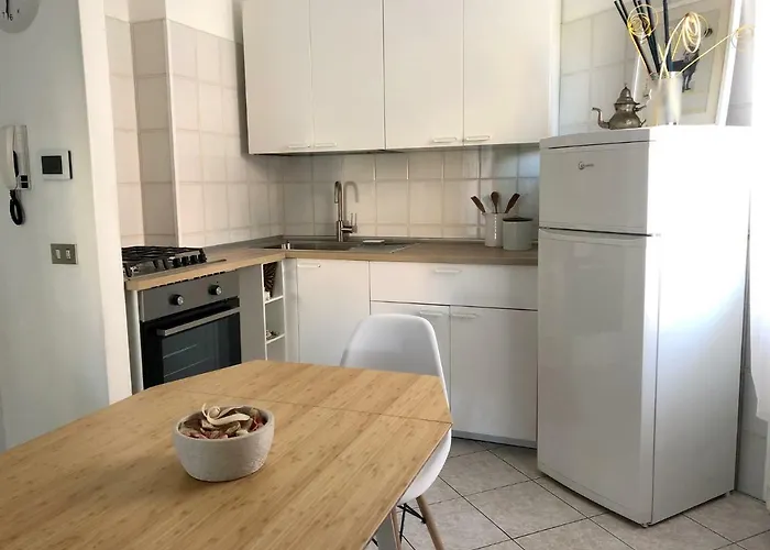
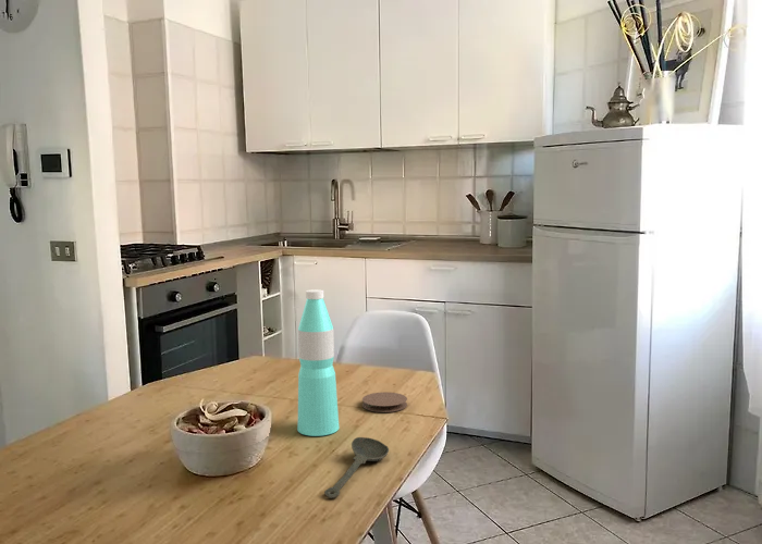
+ water bottle (316, 360)
+ spoon (355, 463)
+ coaster (384, 401)
